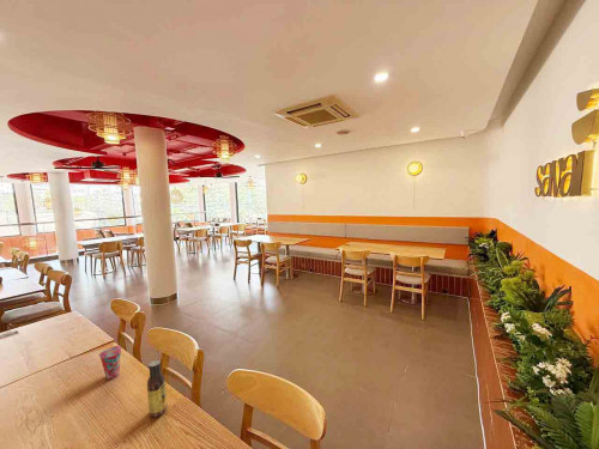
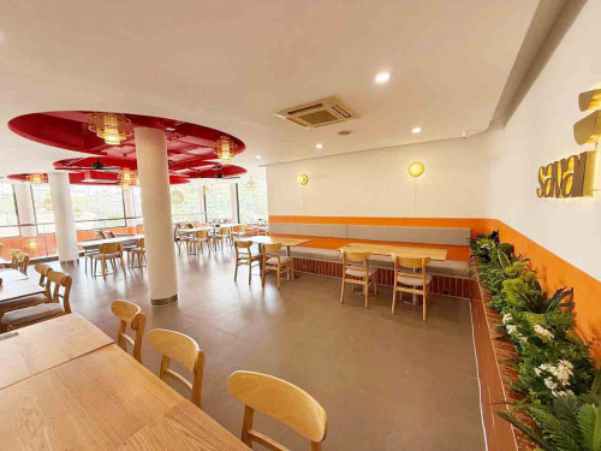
- cup (111, 363)
- sauce bottle (156, 387)
